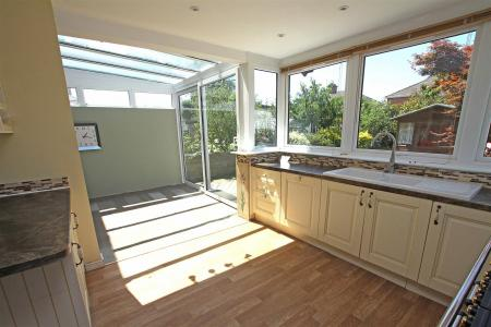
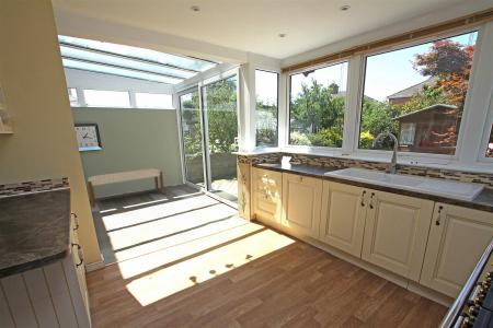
+ bench (127, 179)
